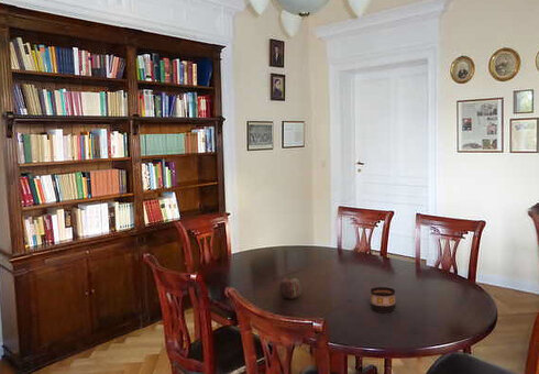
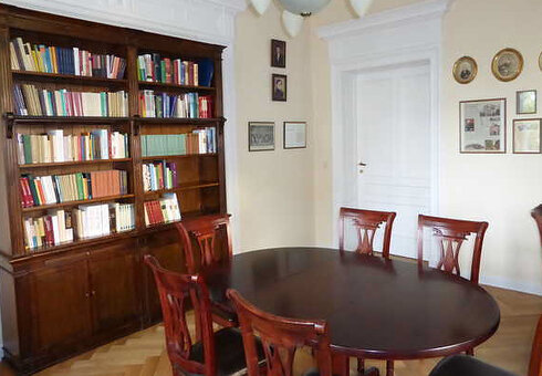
- cup (384, 299)
- fruit (290, 286)
